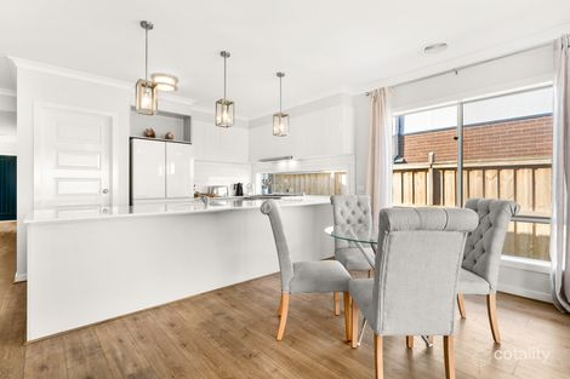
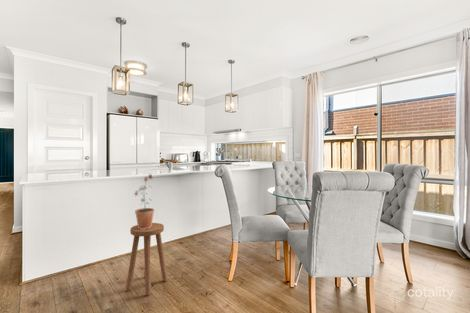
+ potted plant (143, 200)
+ stool (147, 256)
